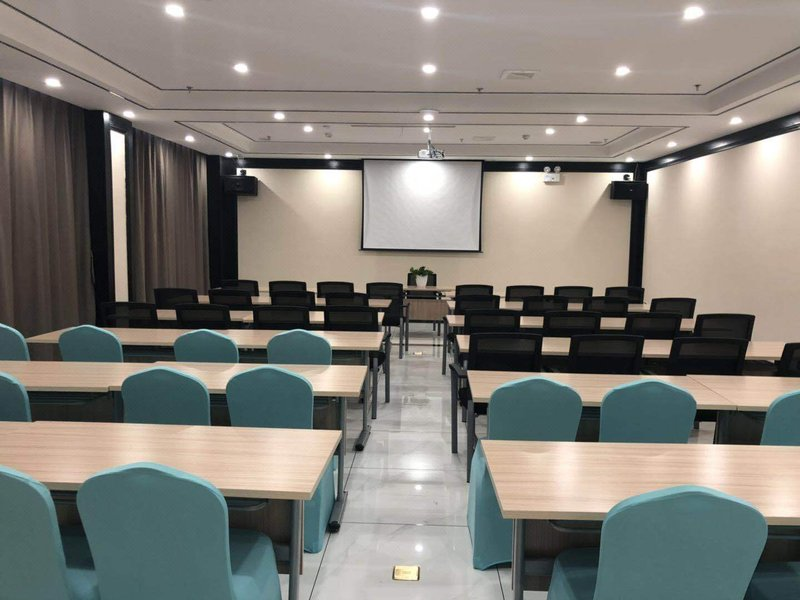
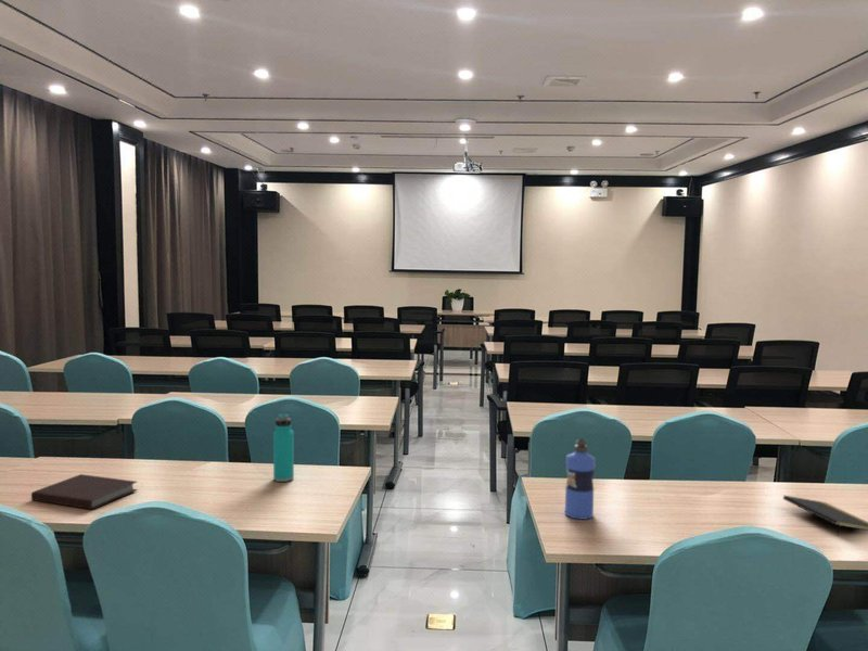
+ notebook (86, 490)
+ water bottle (283, 446)
+ water bottle (579, 476)
+ notepad (829, 512)
